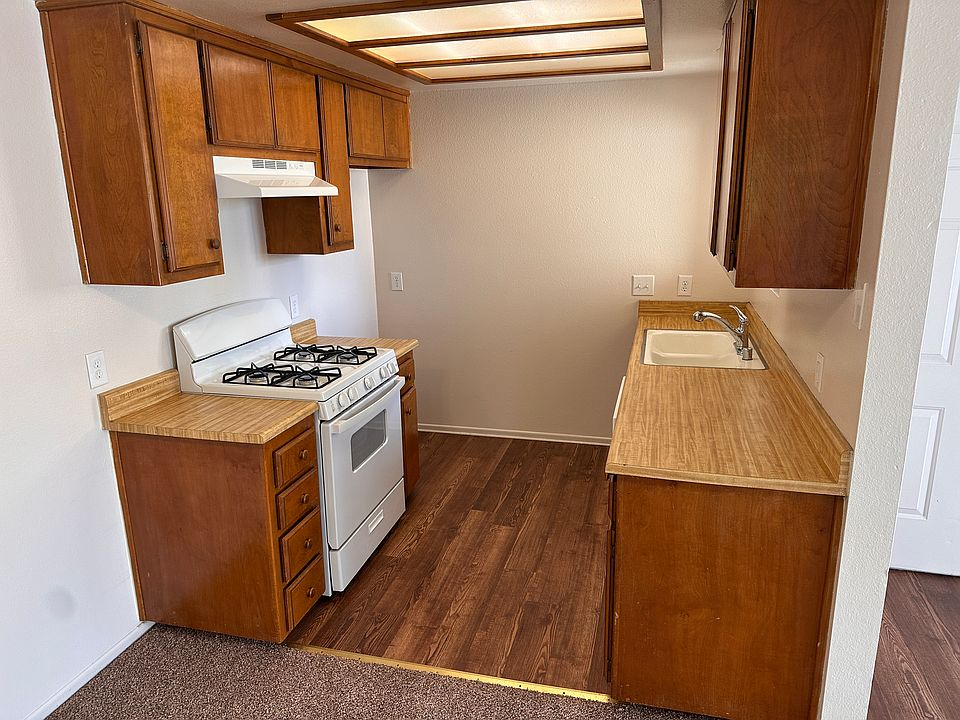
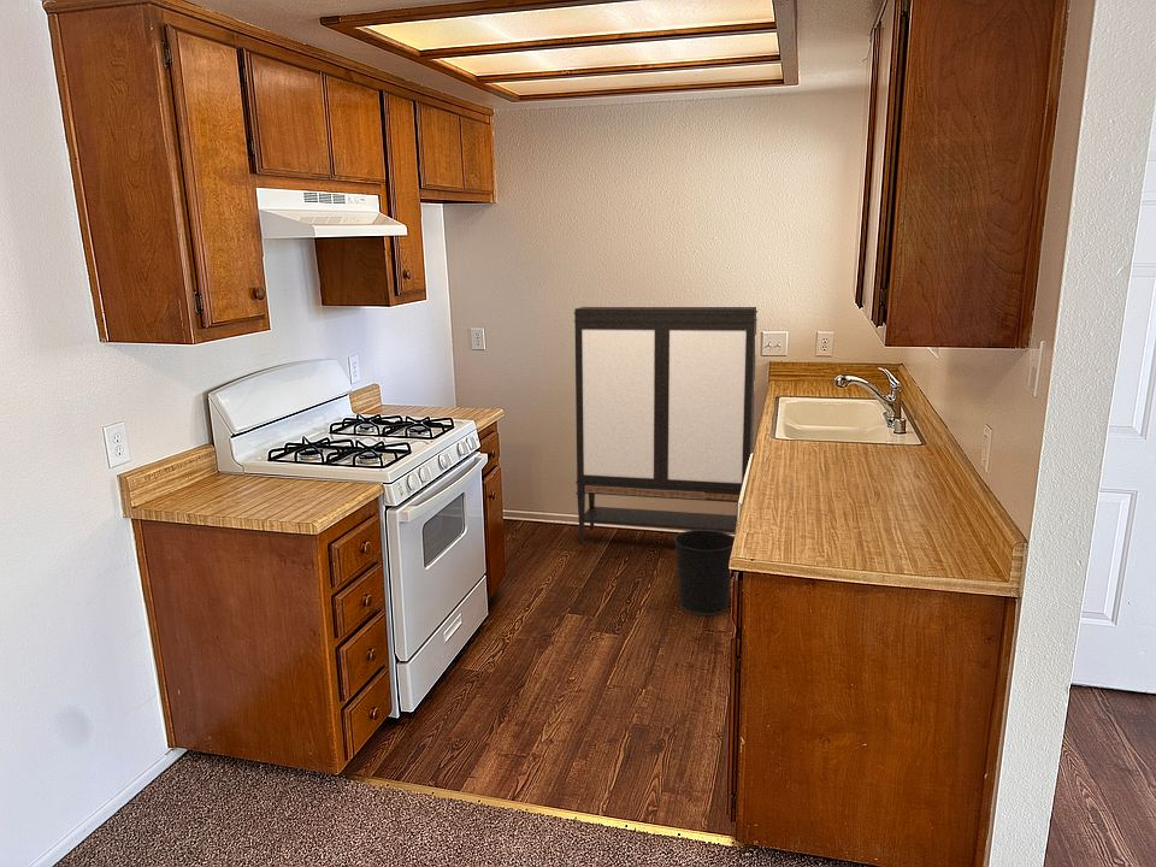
+ wastebasket (703, 572)
+ storage cabinet (665, 427)
